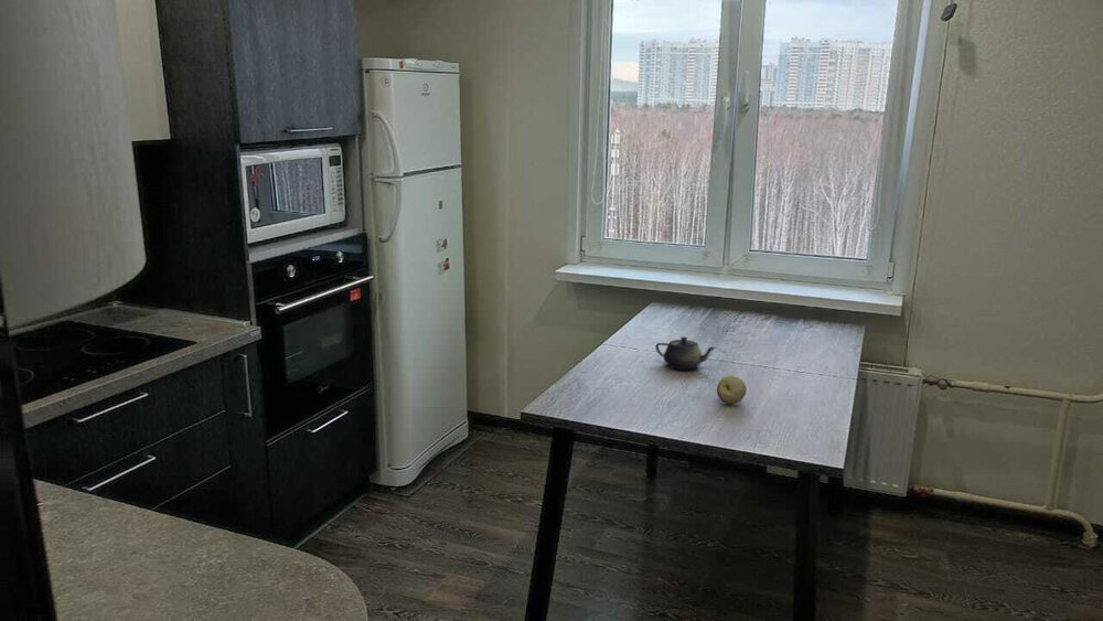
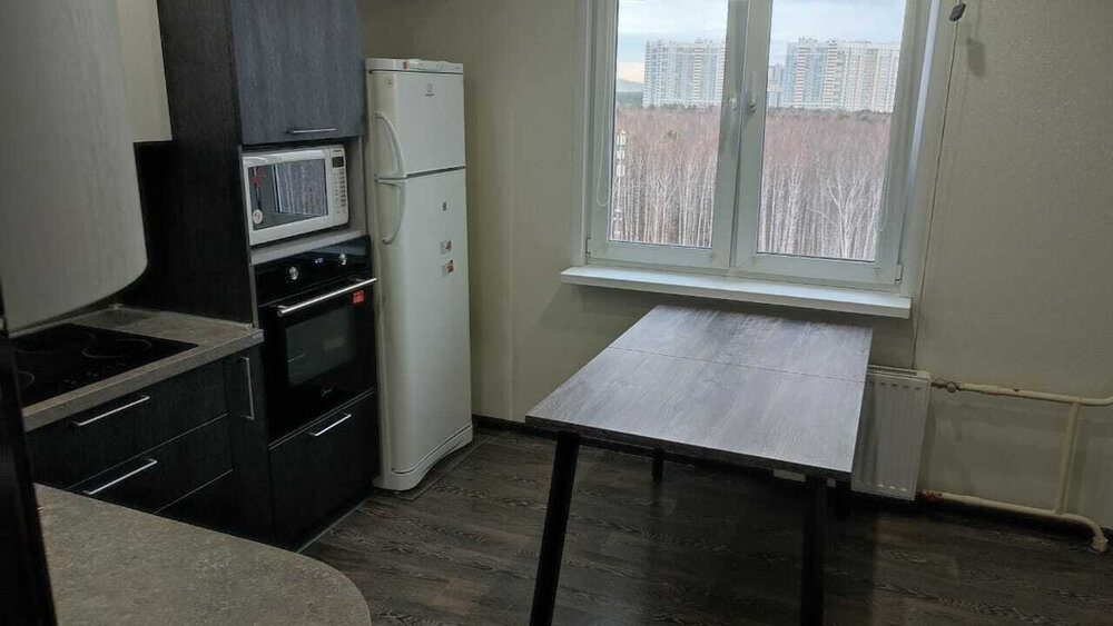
- teapot (685, 352)
- fruit (731, 389)
